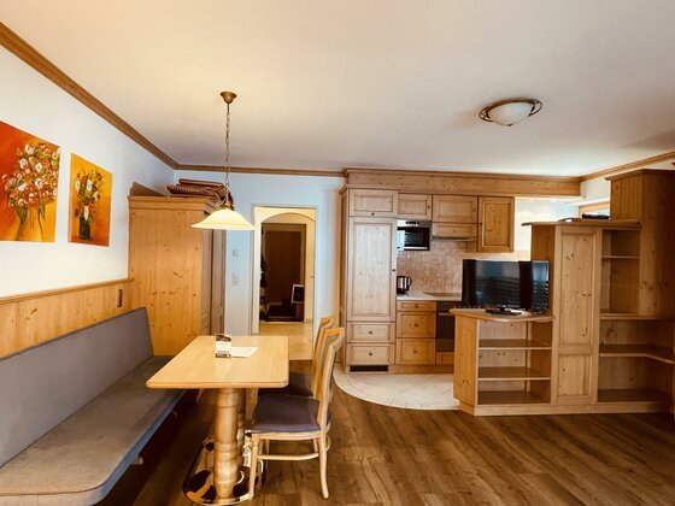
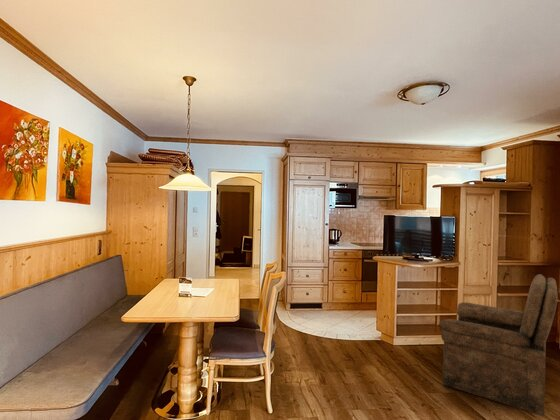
+ armchair (498, 326)
